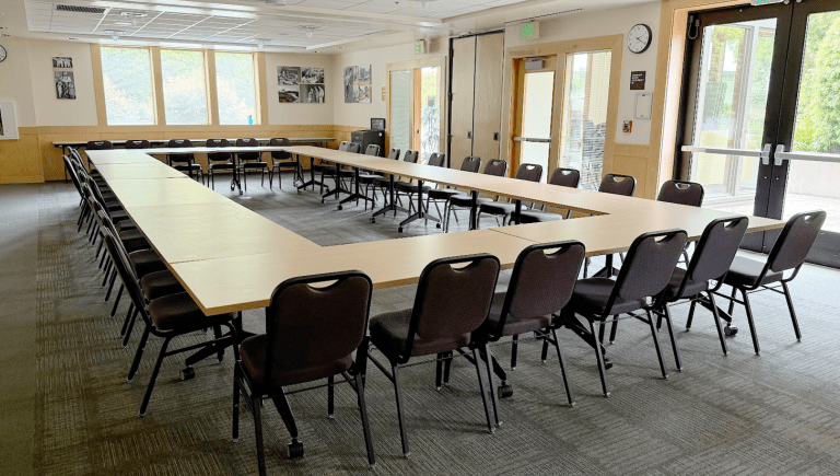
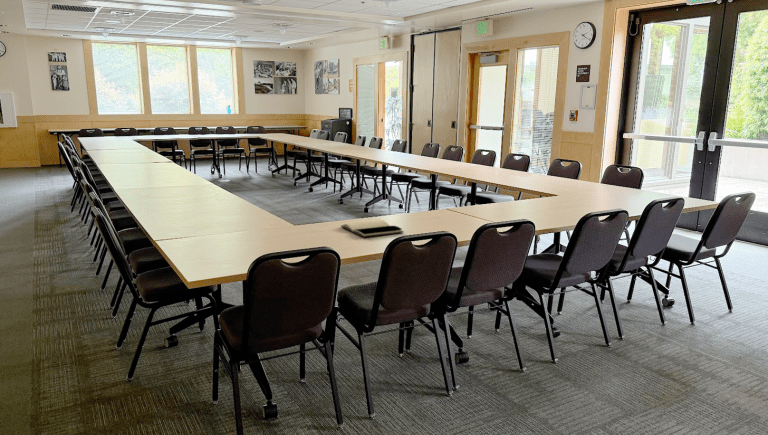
+ book (371, 227)
